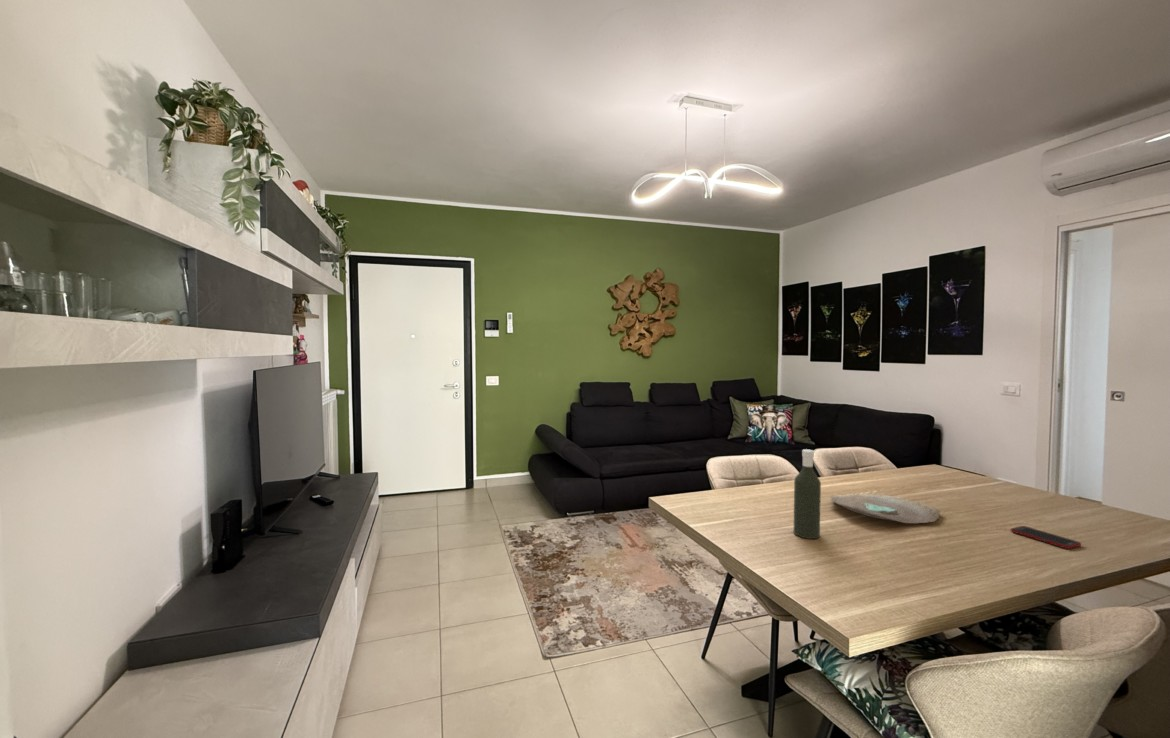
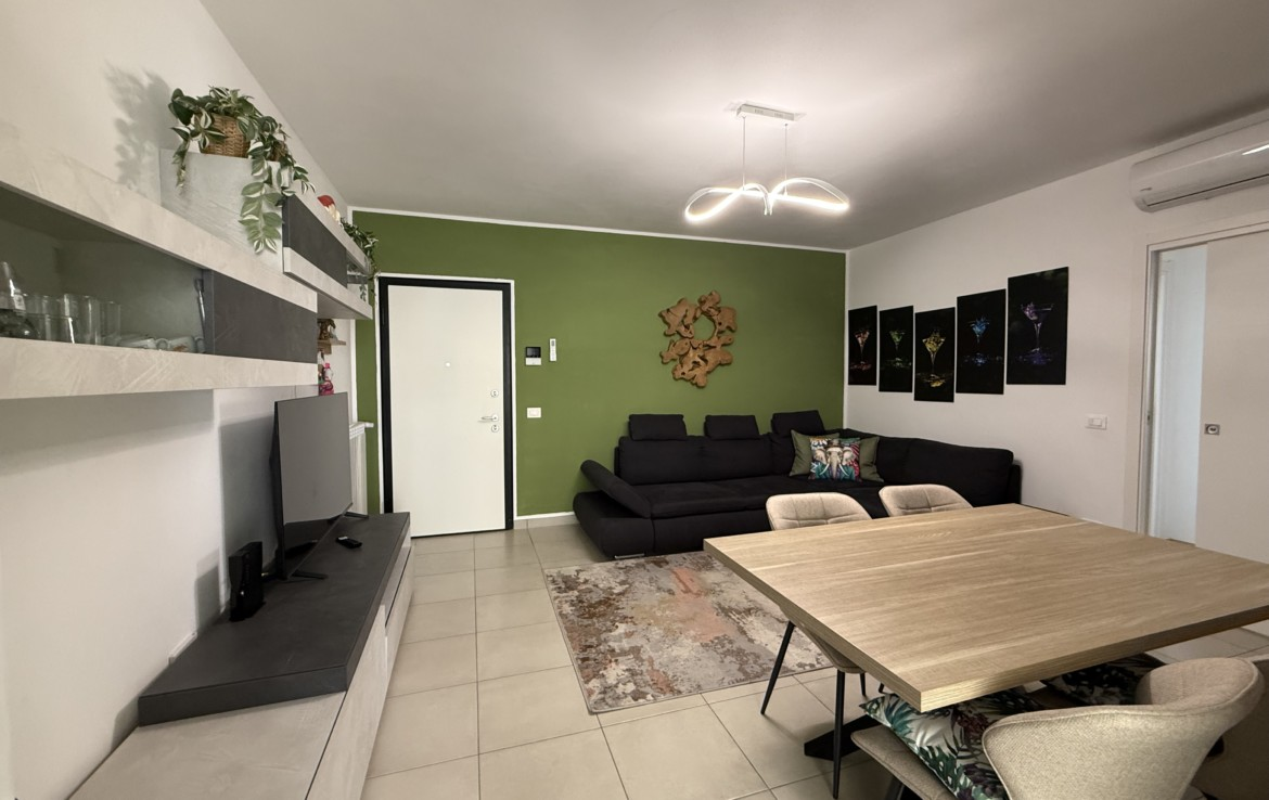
- bottle (807, 492)
- cell phone (1044, 536)
- decorative bowl (880, 503)
